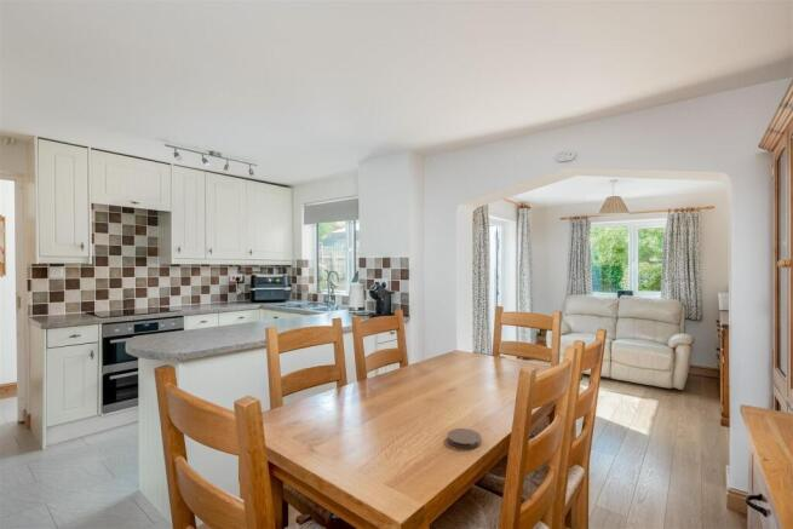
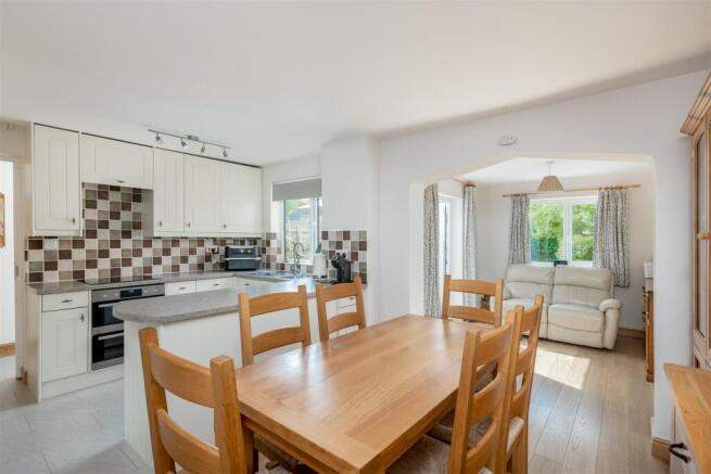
- coaster (464, 437)
